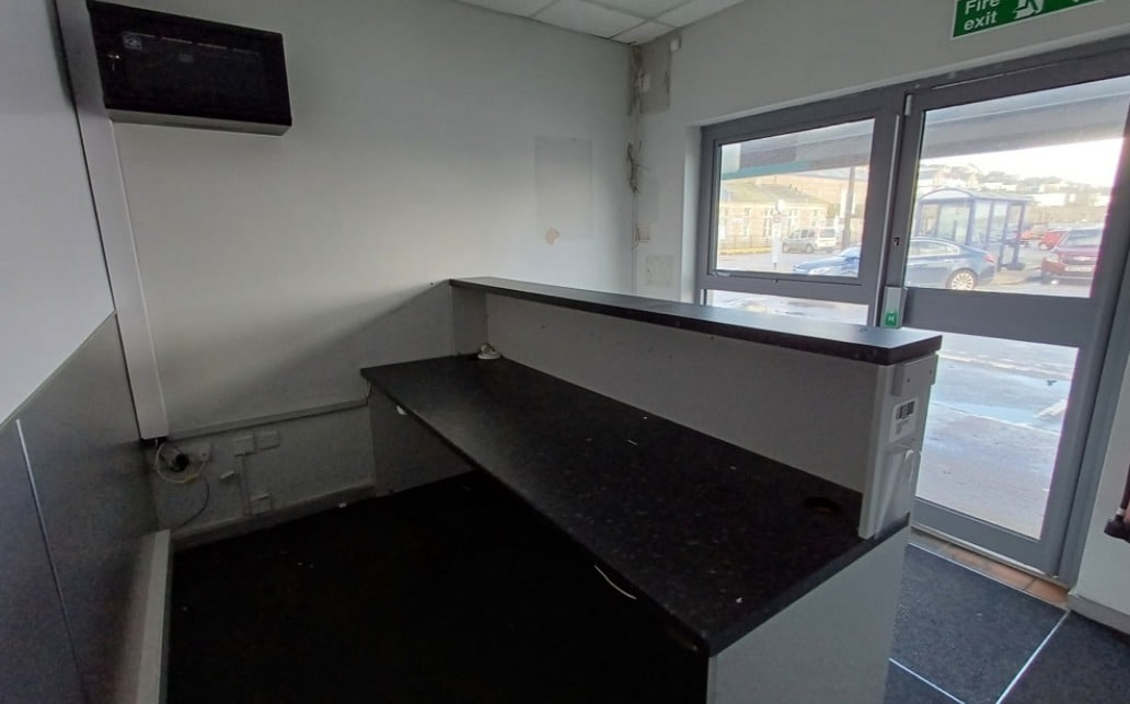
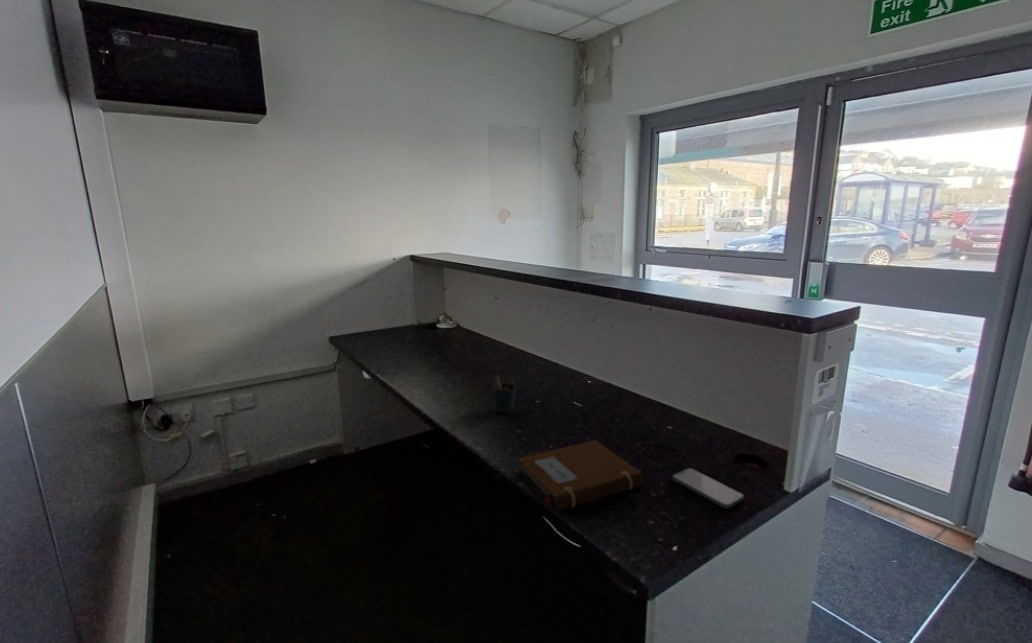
+ notebook (576, 473)
+ pen holder (504, 392)
+ smartphone (706, 486)
